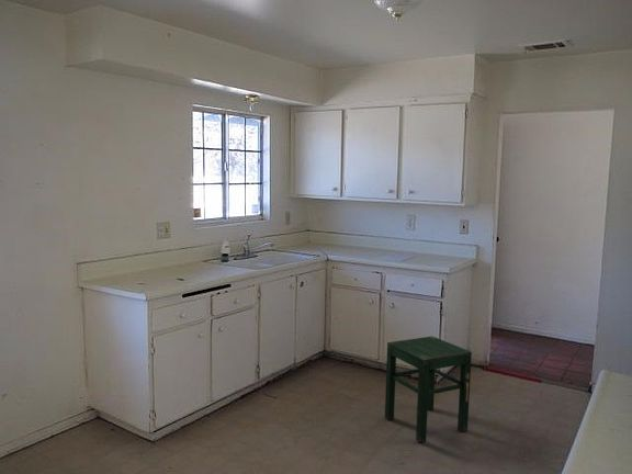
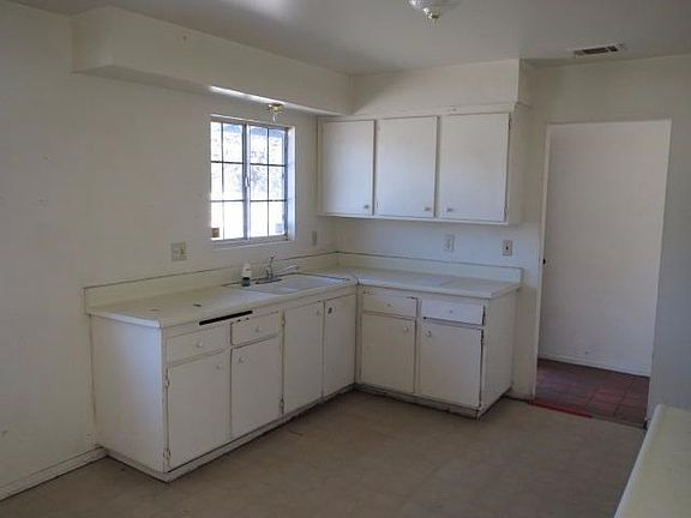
- stool (427, 385)
